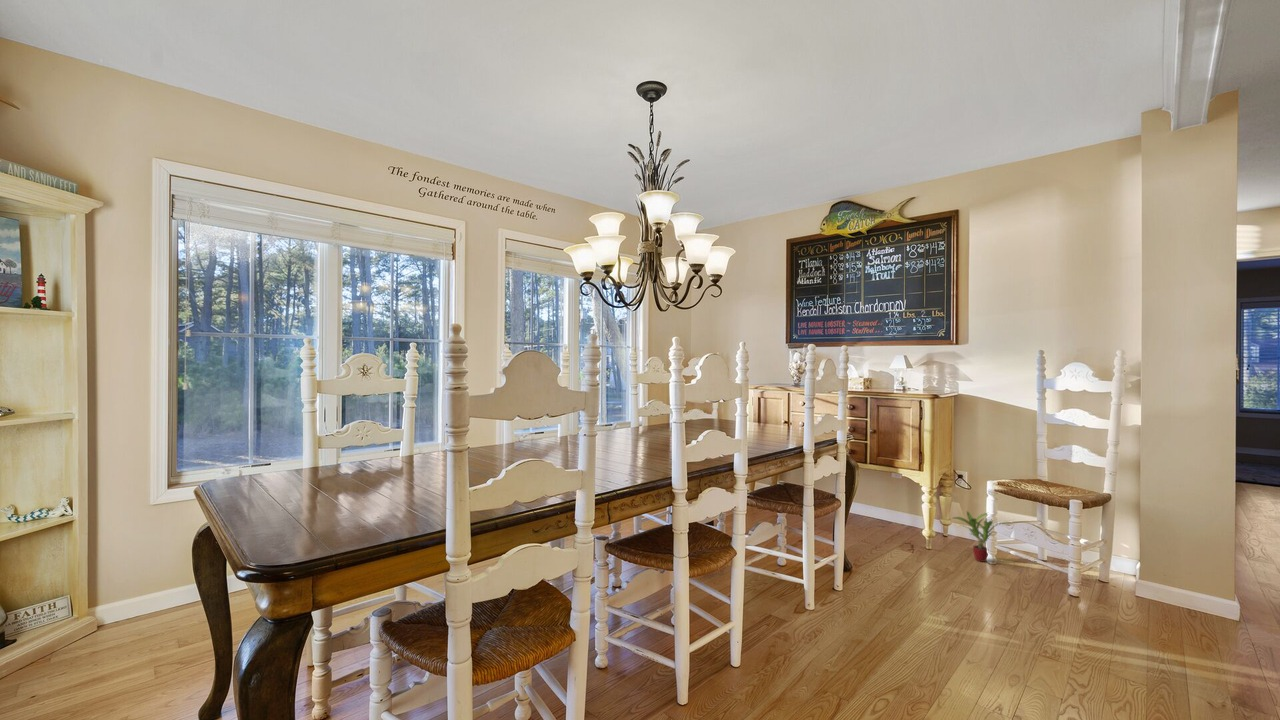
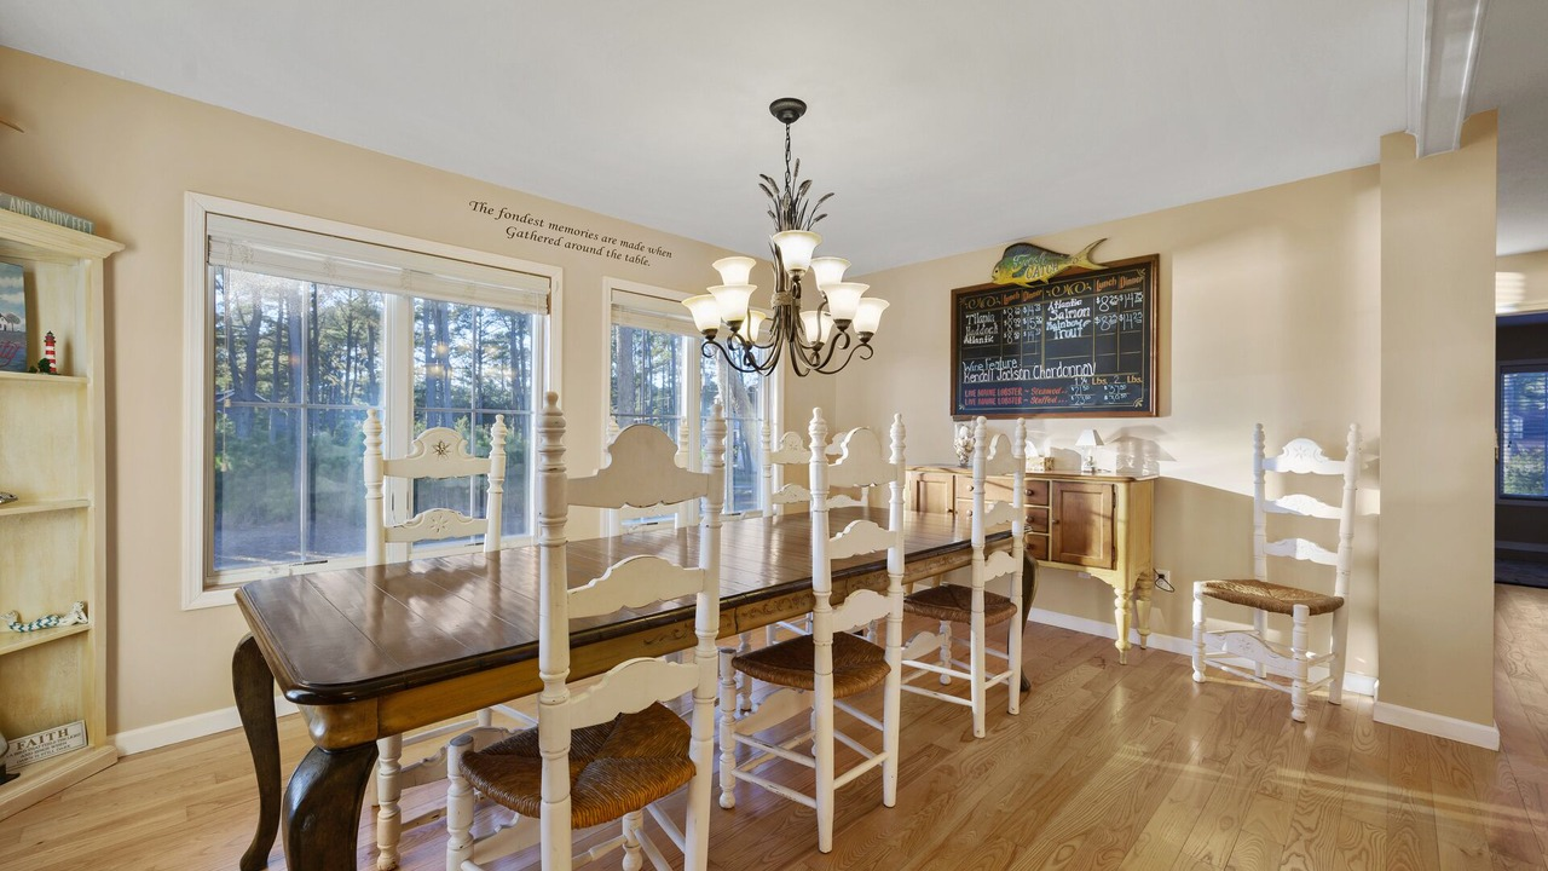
- potted plant (980, 538)
